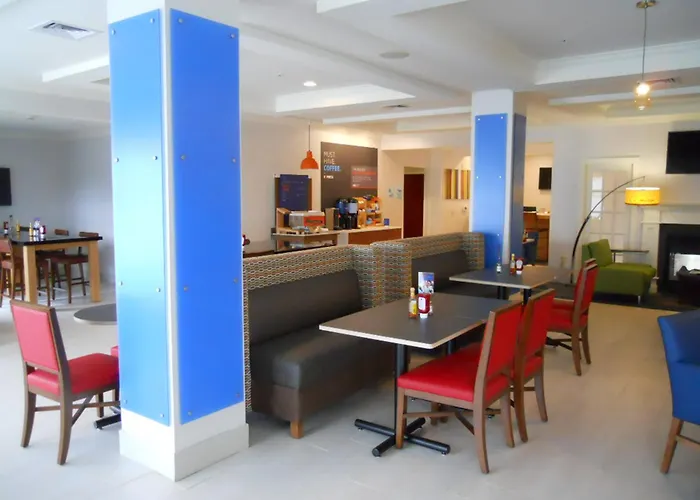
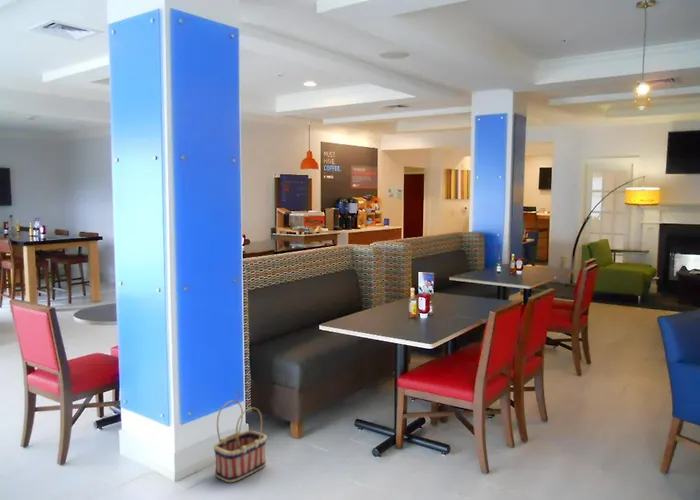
+ basket (240, 437)
